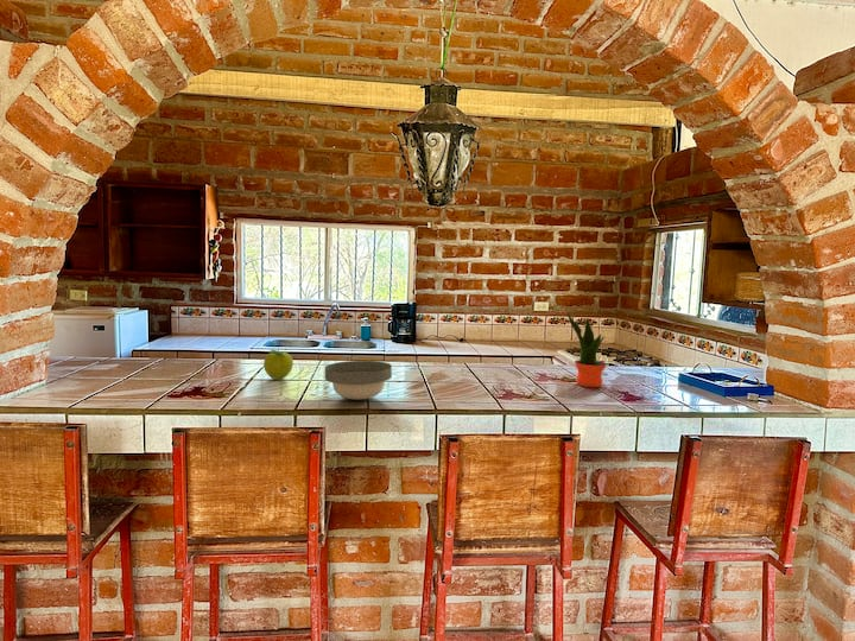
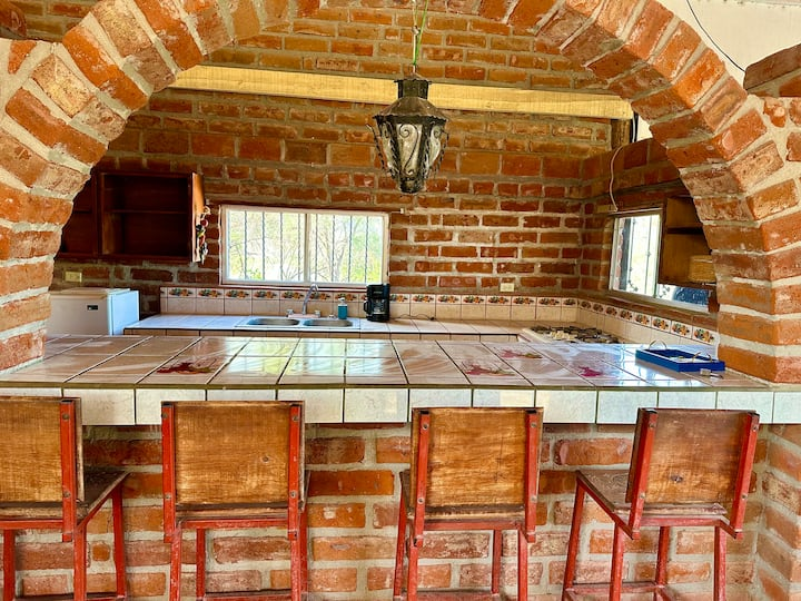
- potted plant (585, 349)
- fruit (278, 363)
- bowl (357, 381)
